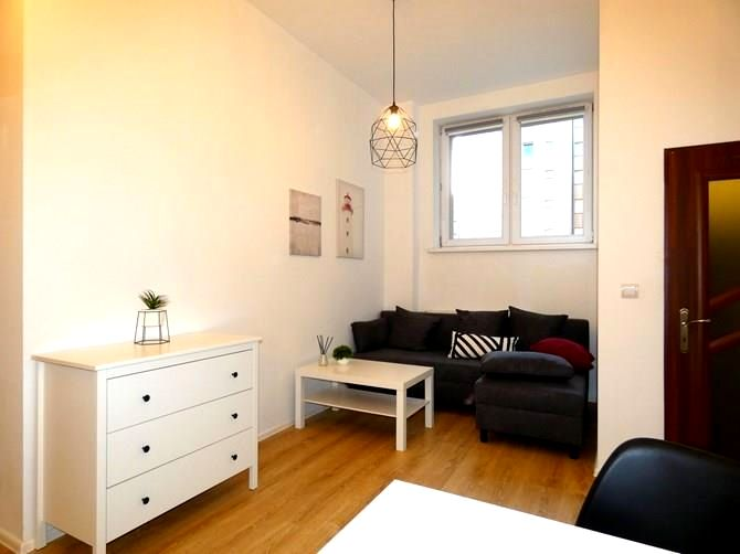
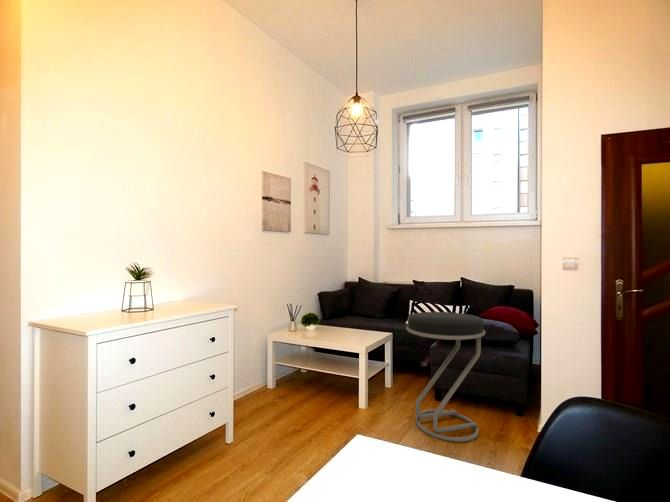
+ stool (443, 370)
